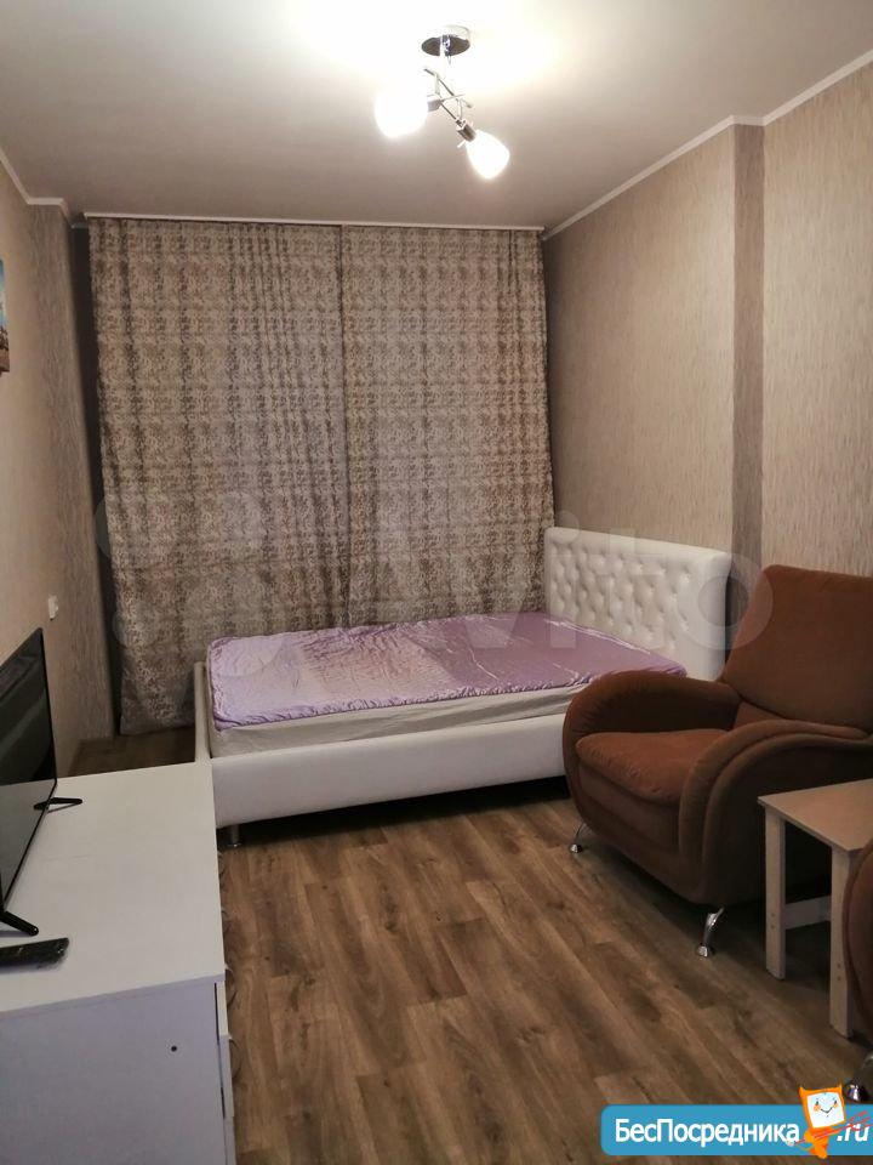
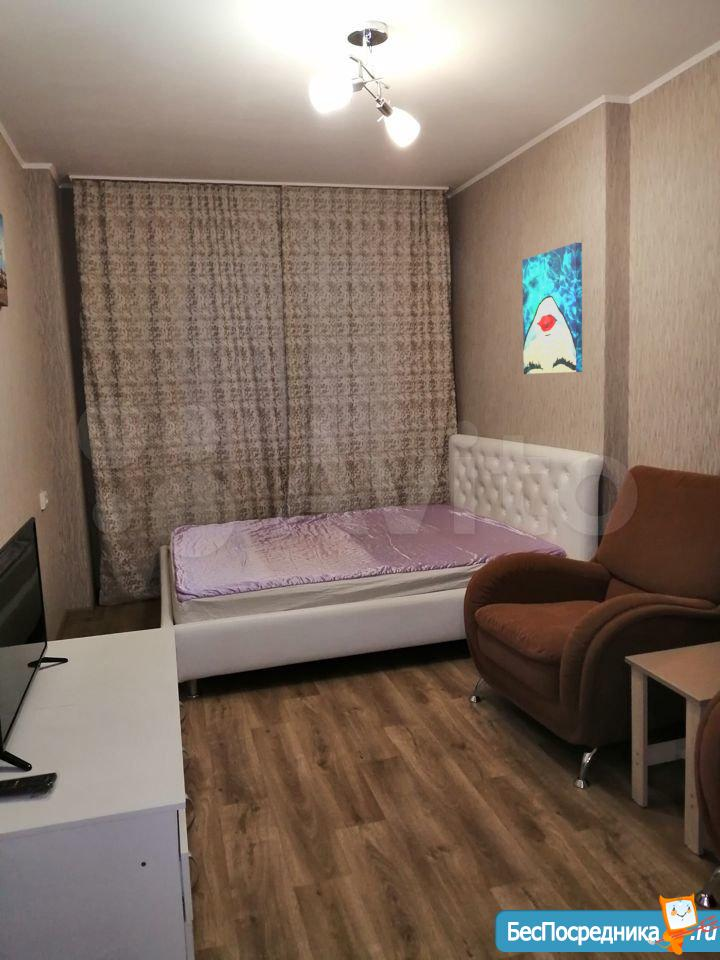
+ wall art (550, 313)
